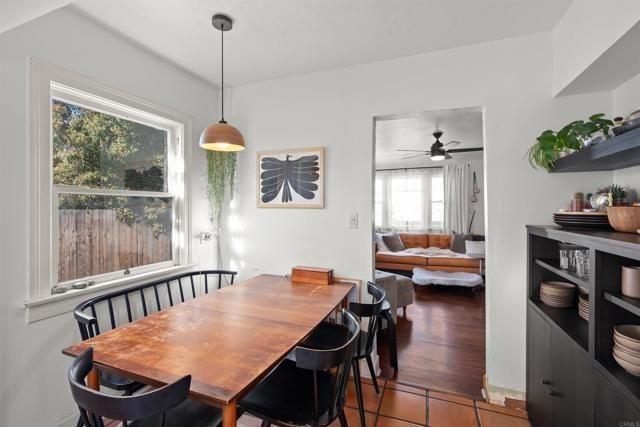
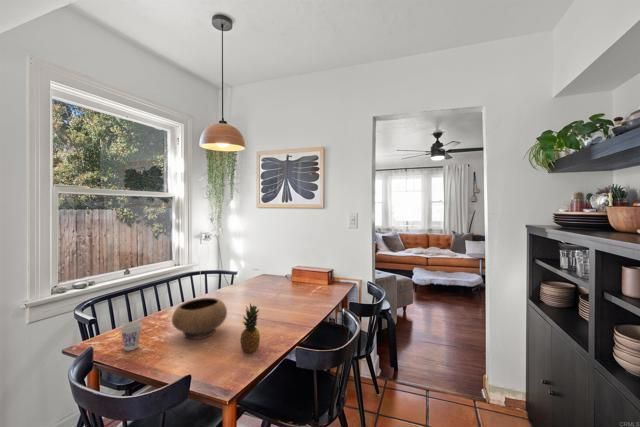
+ bowl (200, 317)
+ fruit (250, 326)
+ cup (131, 336)
